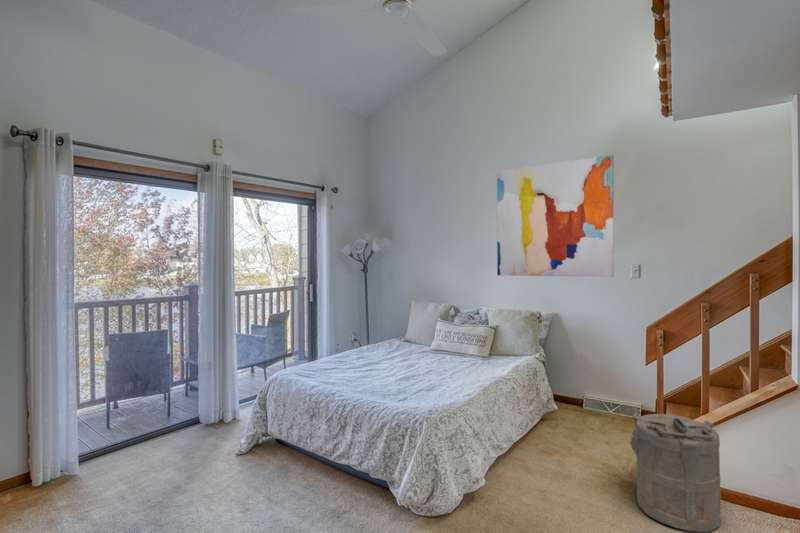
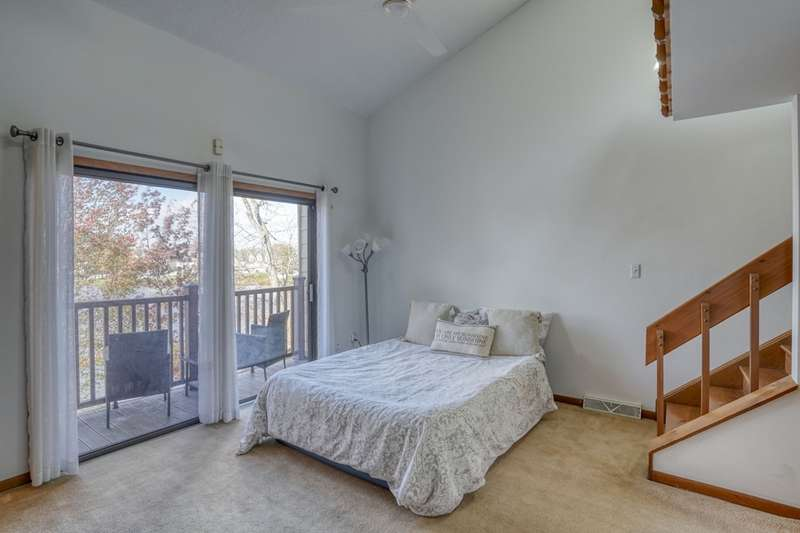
- wall art (551, 220)
- laundry hamper (672, 462)
